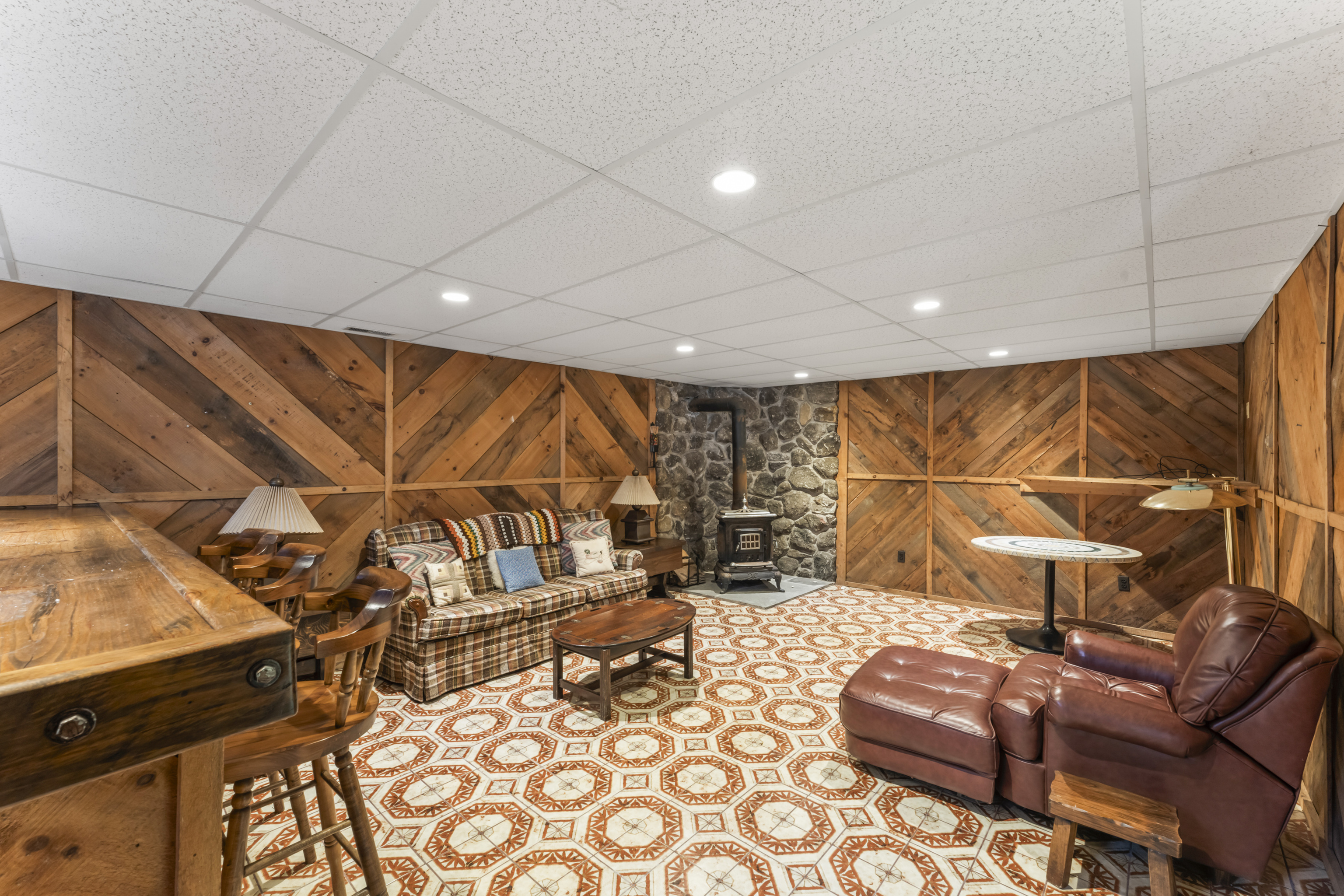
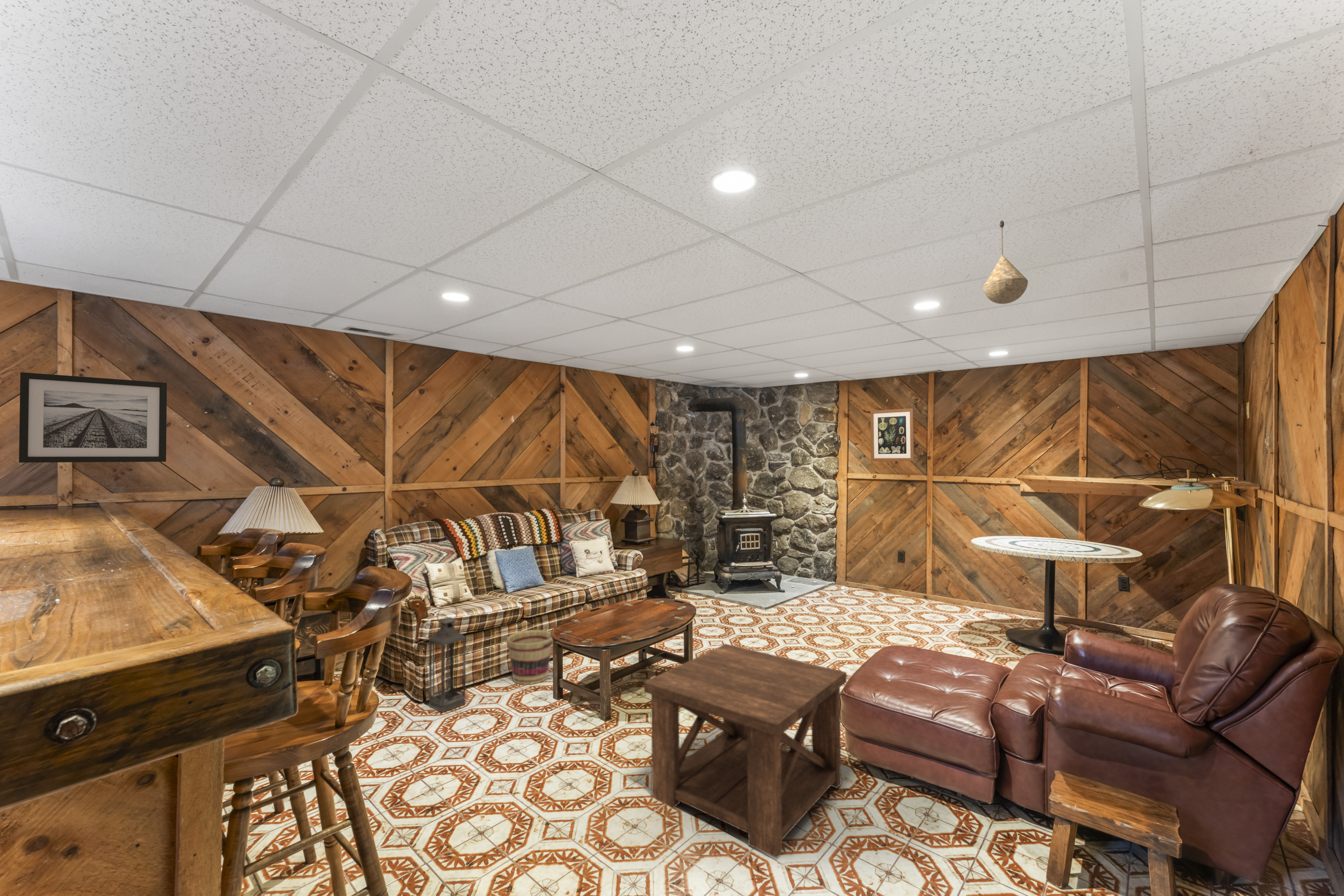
+ pendant light (1004, 259)
+ wall art (892, 435)
+ wall art (98, 420)
+ lantern (447, 654)
+ basket (530, 657)
+ side table (748, 733)
